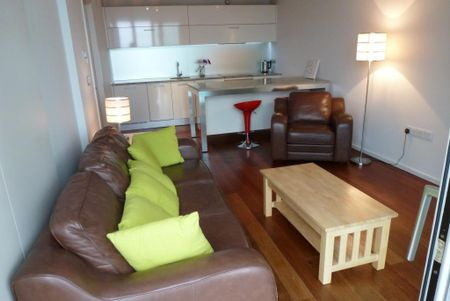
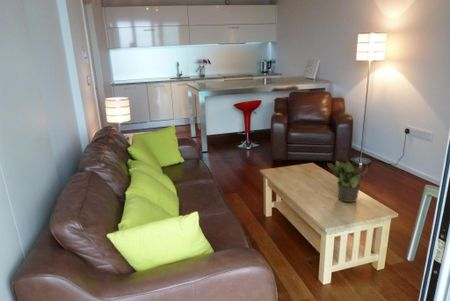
+ potted plant (346, 177)
